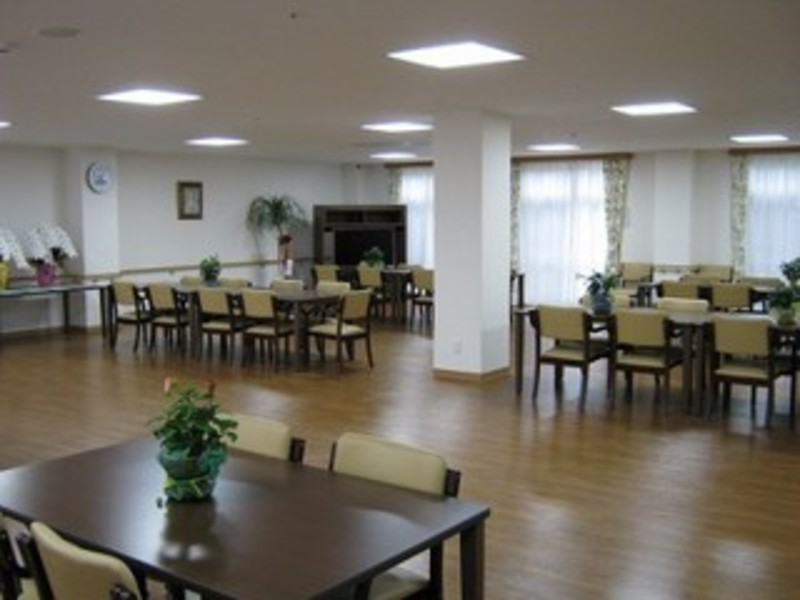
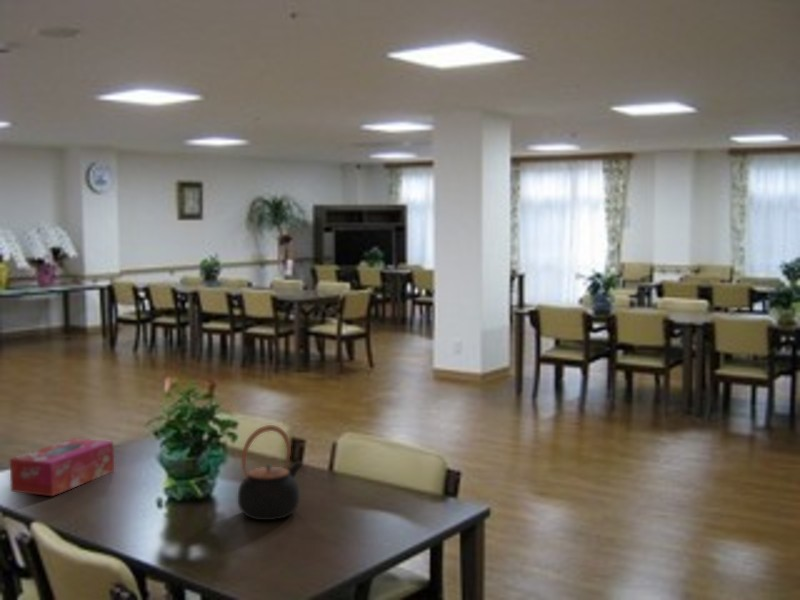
+ tissue box (64, 465)
+ teapot (272, 468)
